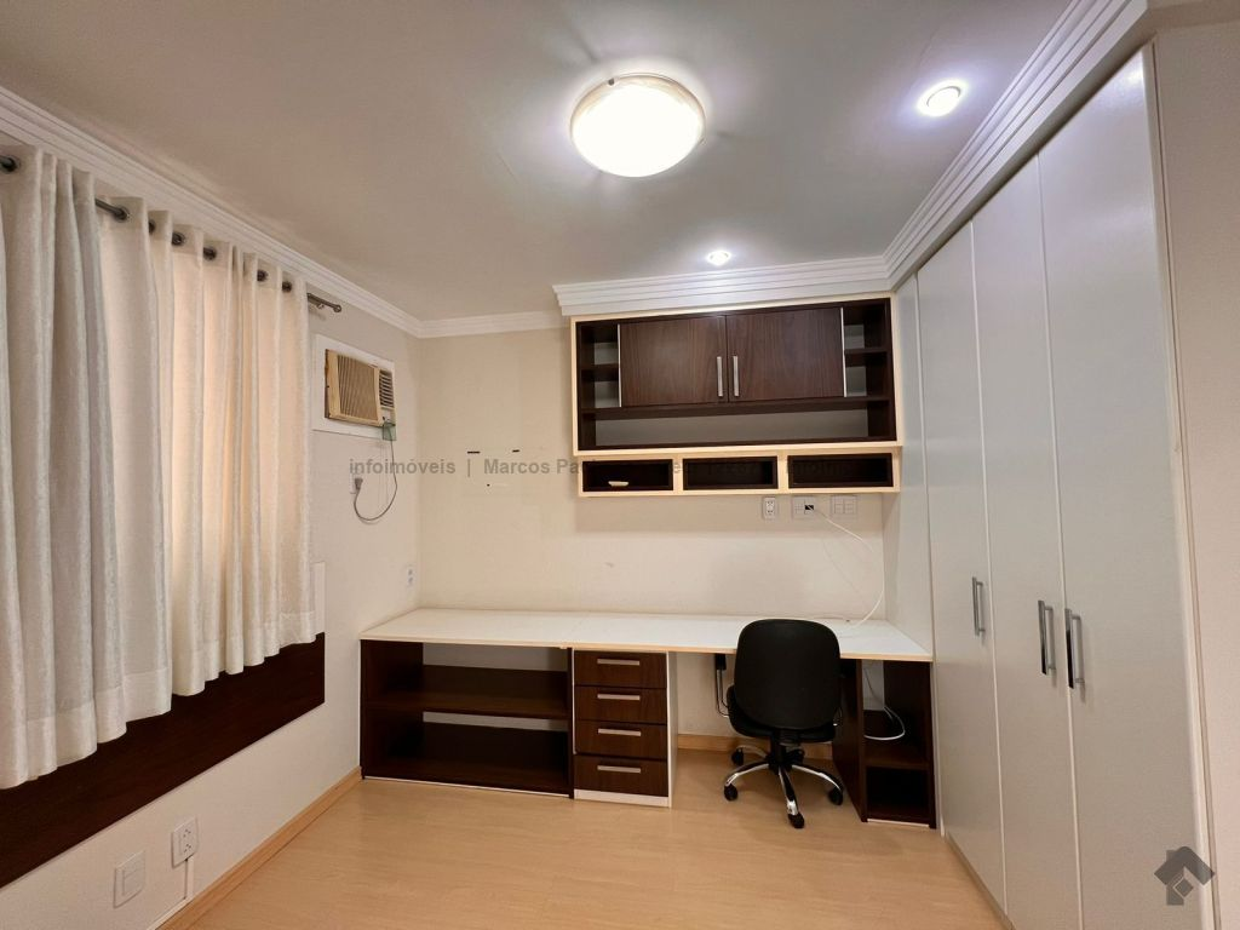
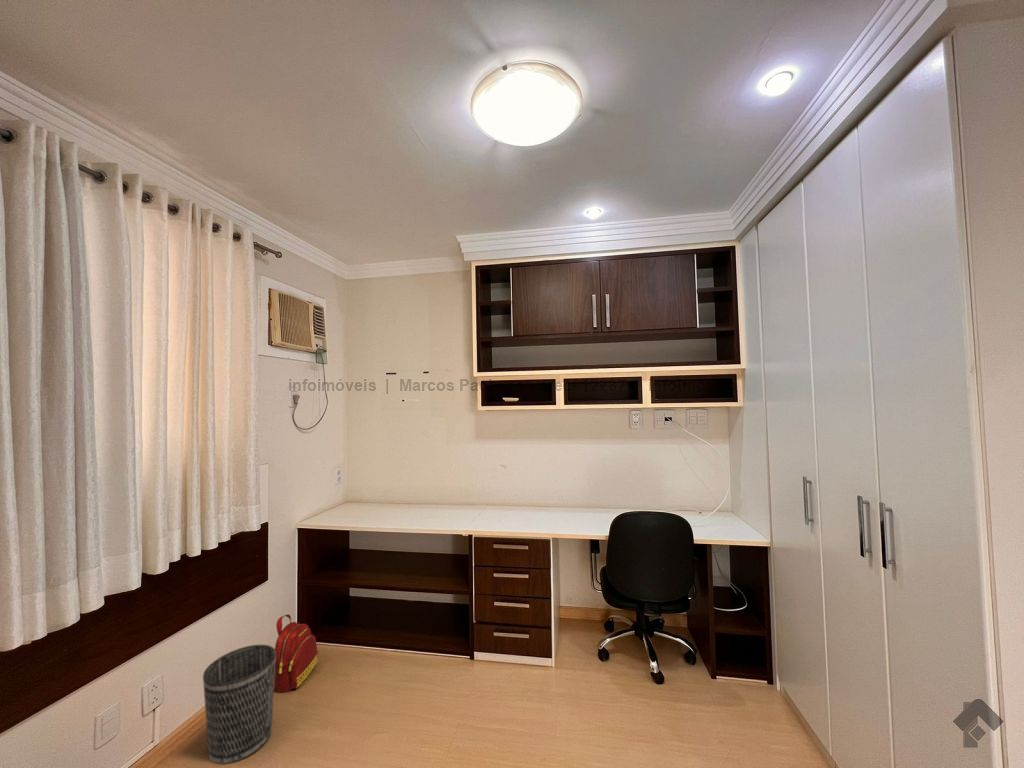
+ backpack (294, 647)
+ wastebasket (241, 701)
